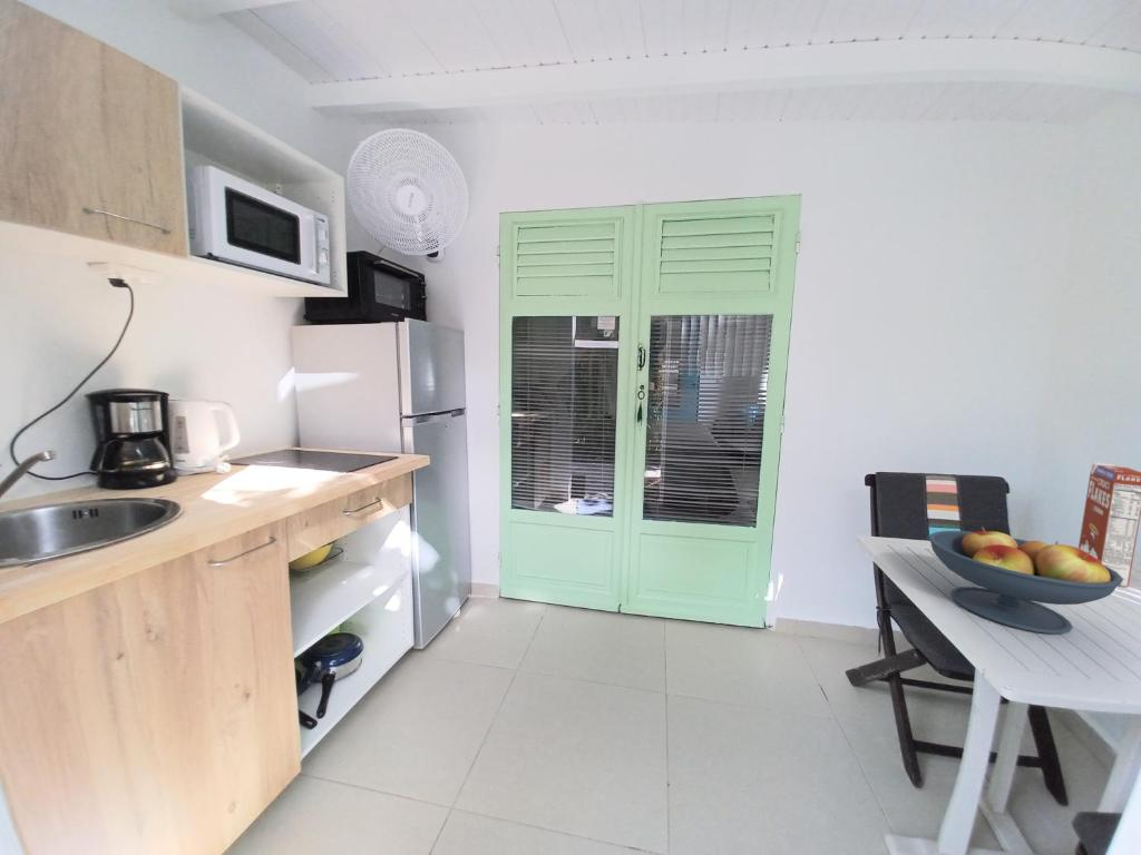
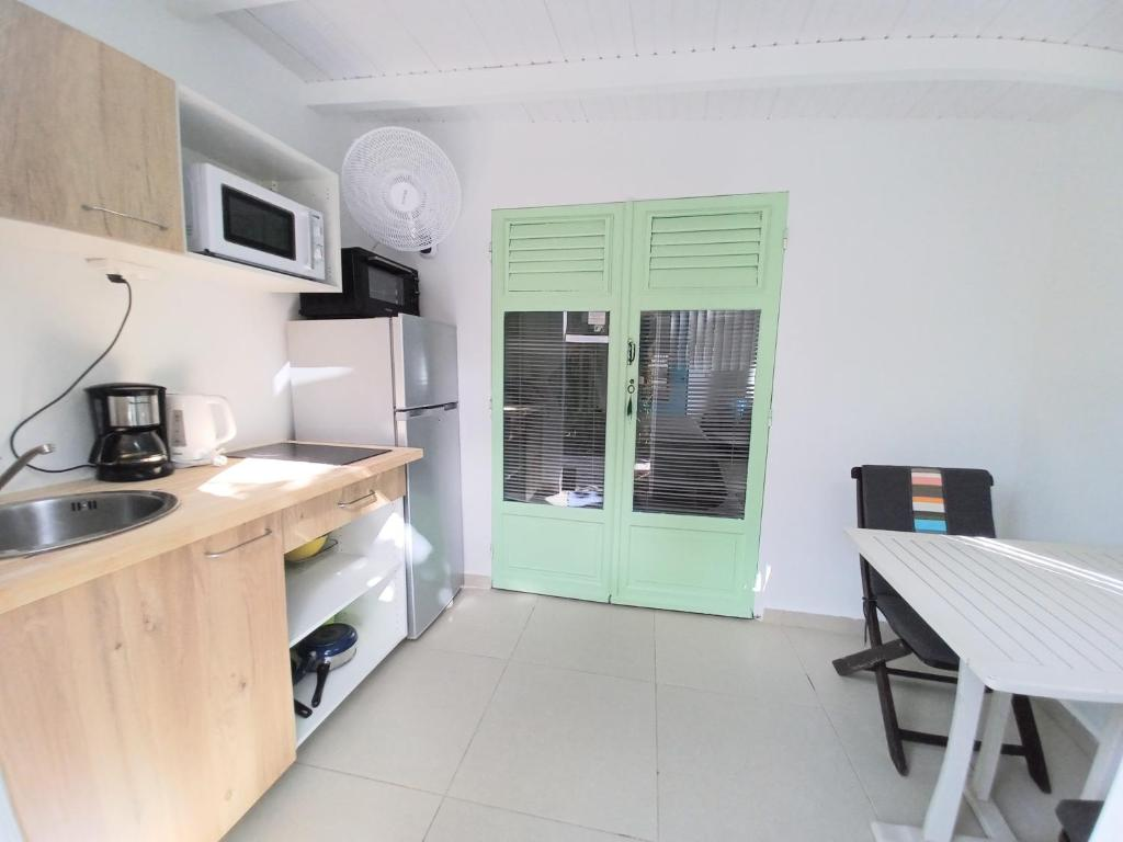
- cereal box (1109, 521)
- fruit bowl (1012, 571)
